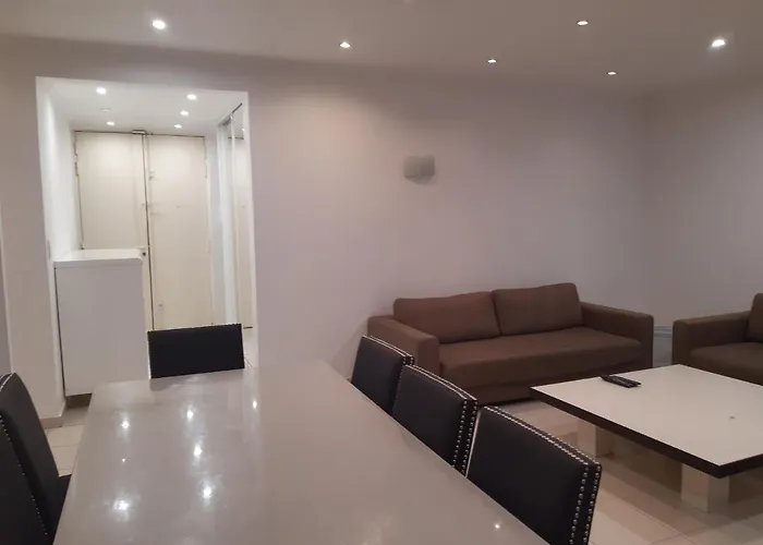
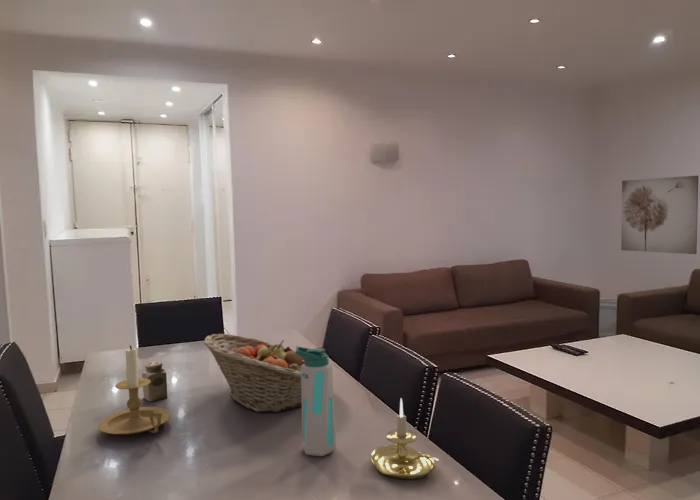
+ wall art (657, 215)
+ candle holder (133, 387)
+ salt shaker (154, 380)
+ water bottle (314, 399)
+ fruit basket (266, 365)
+ candle holder (405, 434)
